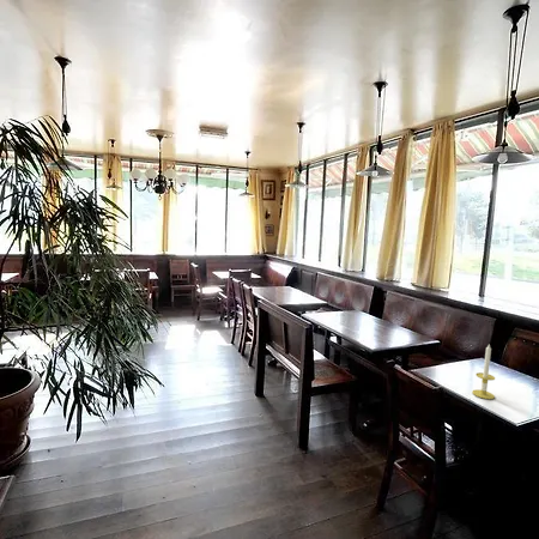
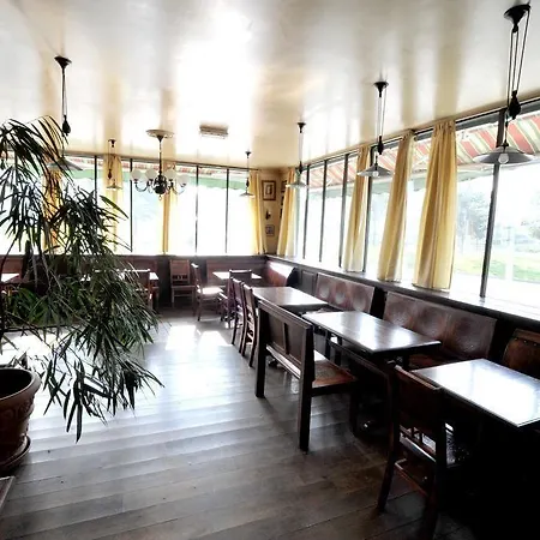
- candle (485, 369)
